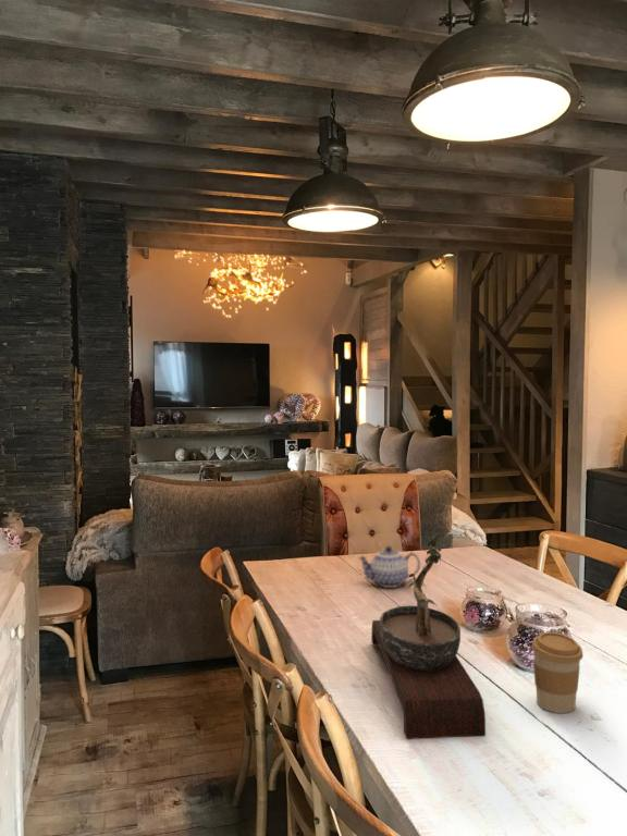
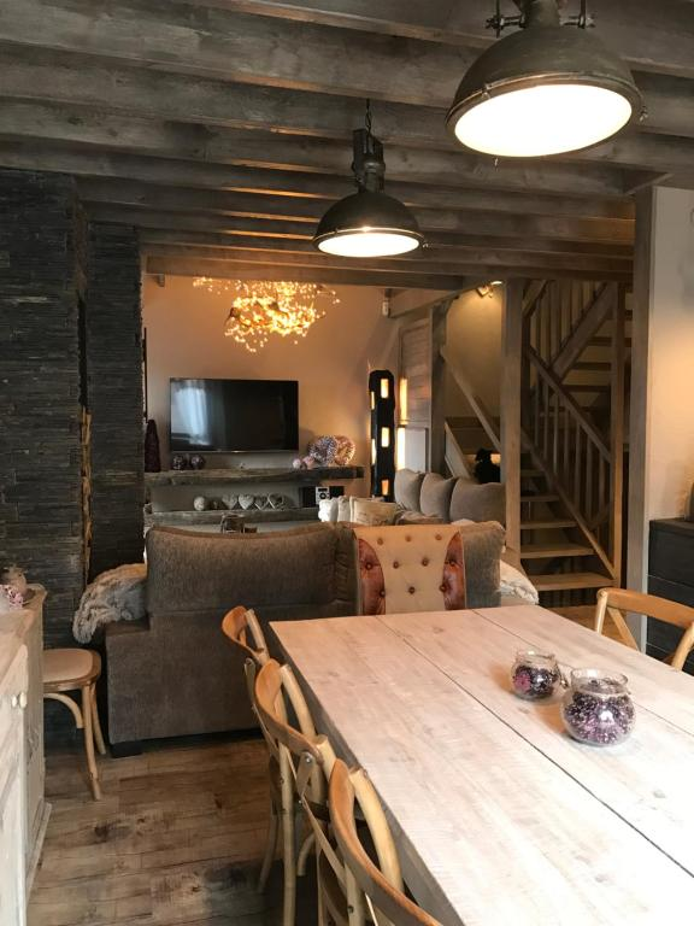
- bonsai tree (419, 608)
- coffee cup (556, 671)
- teapot (389, 565)
